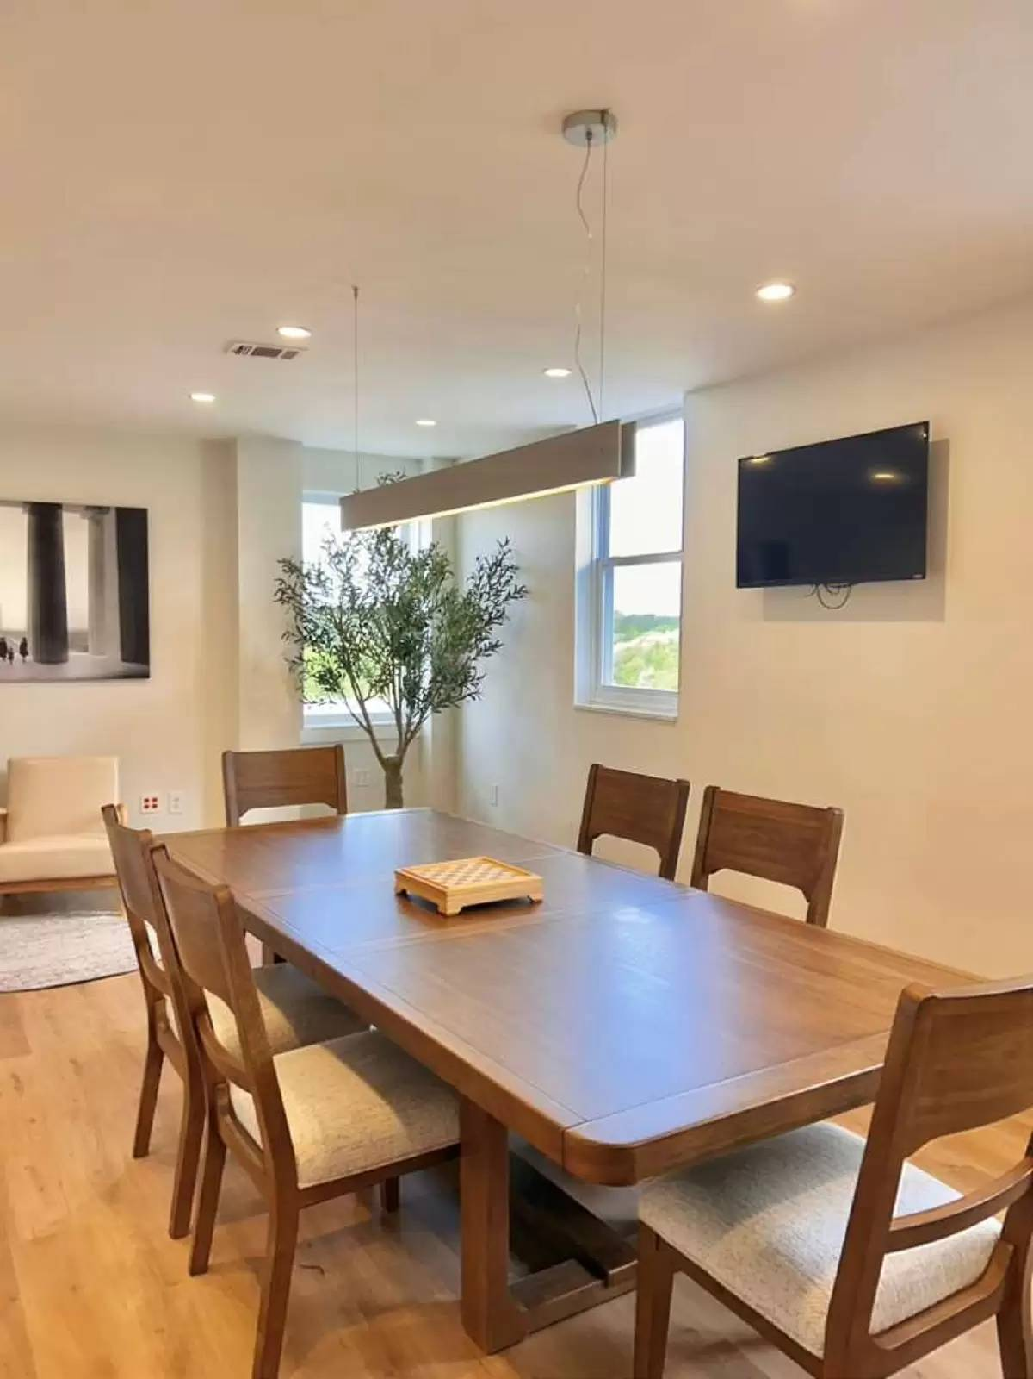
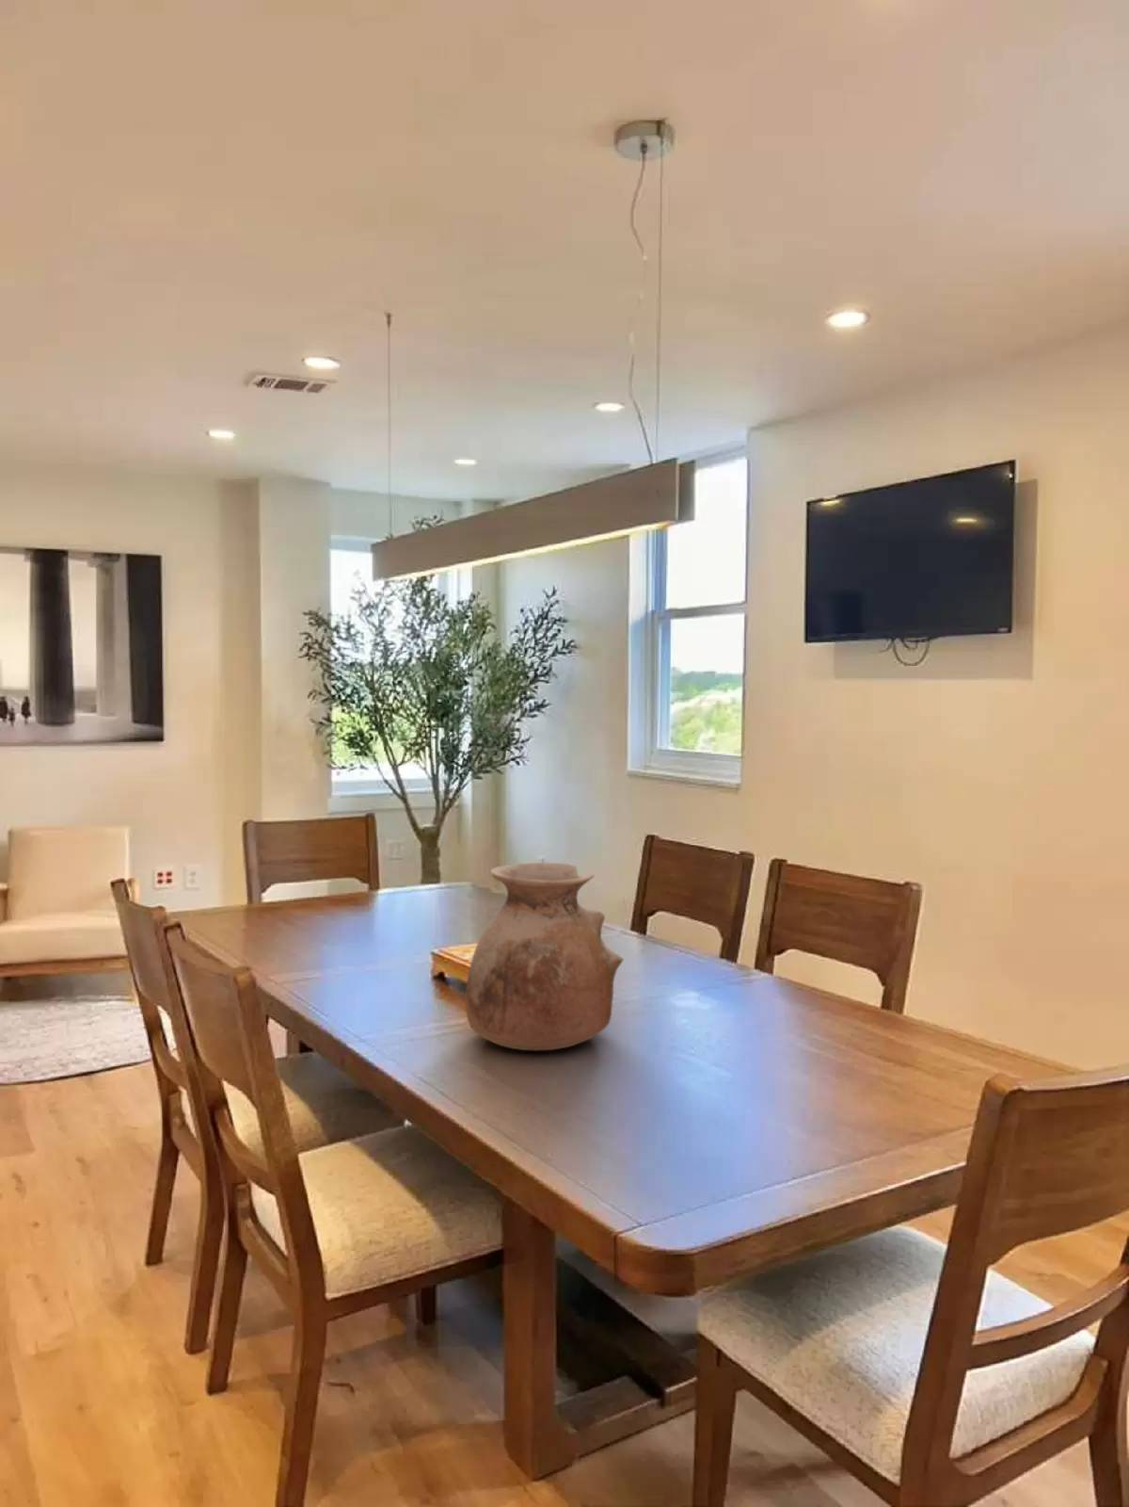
+ vase (540, 953)
